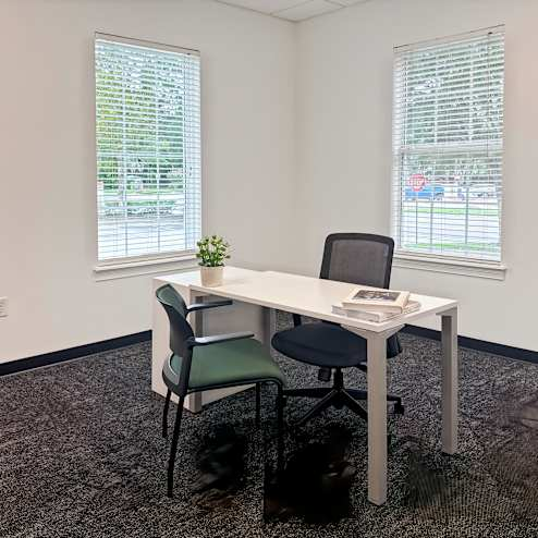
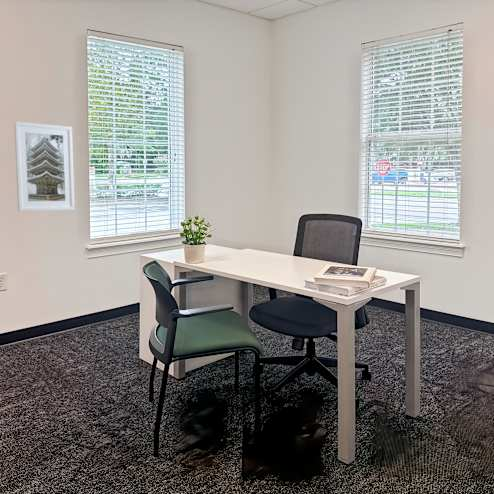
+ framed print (45, 167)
